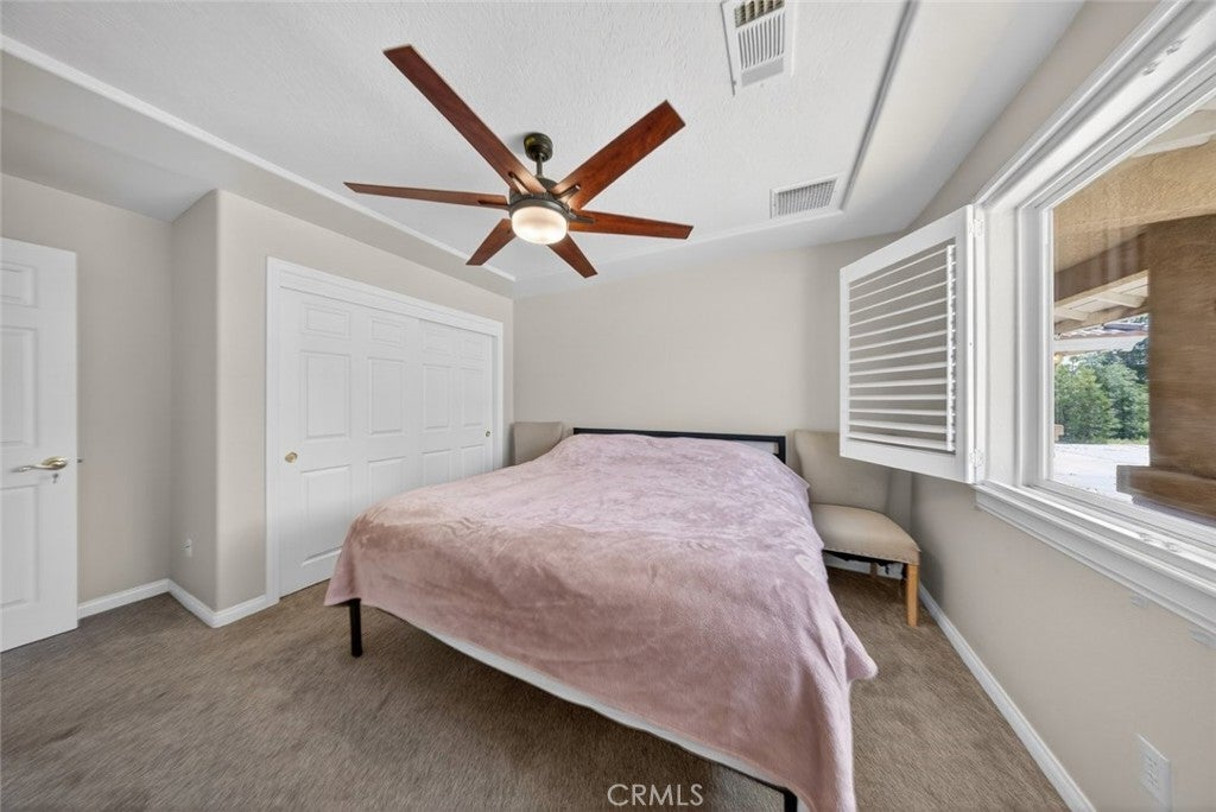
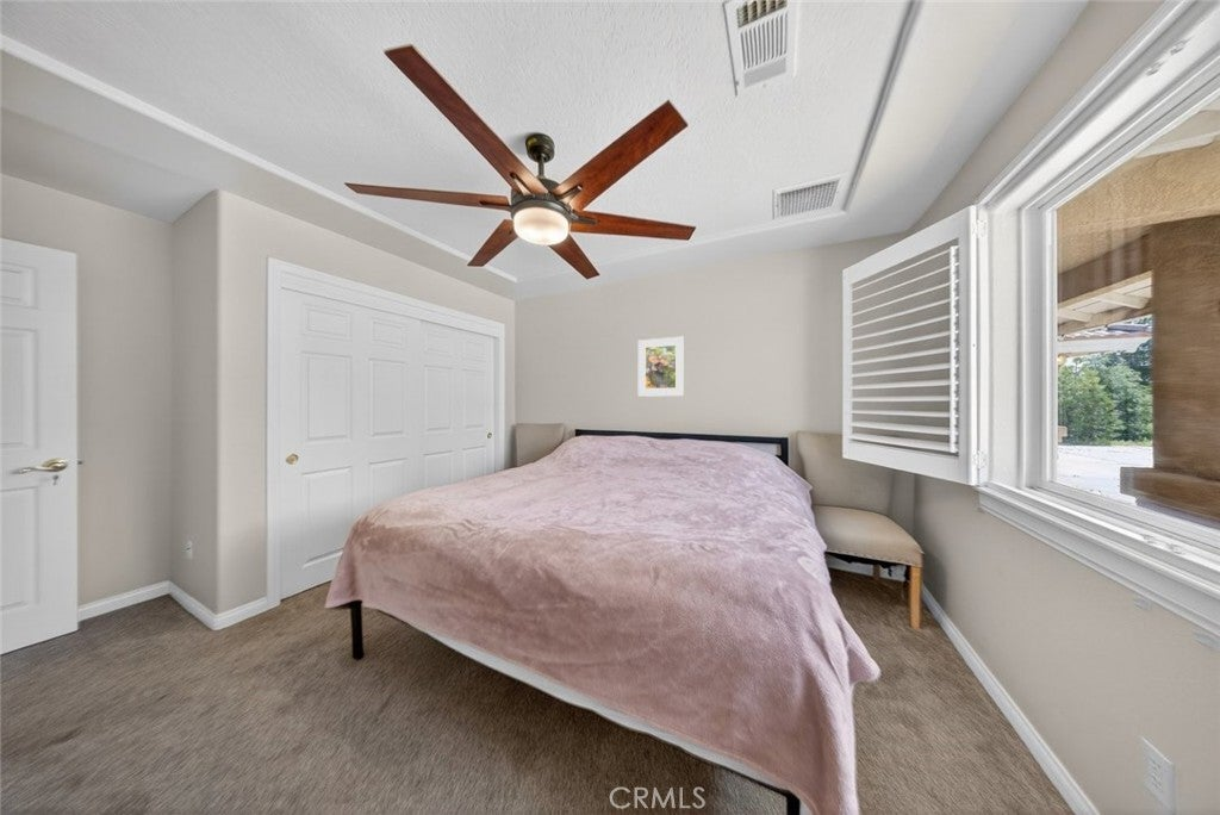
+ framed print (660, 367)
